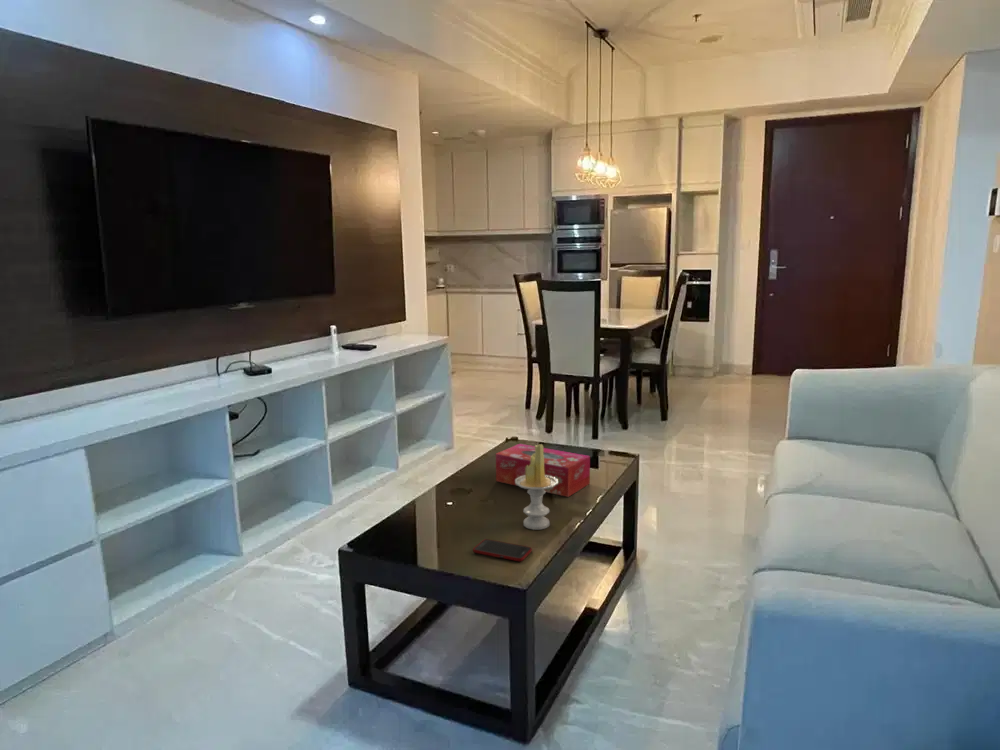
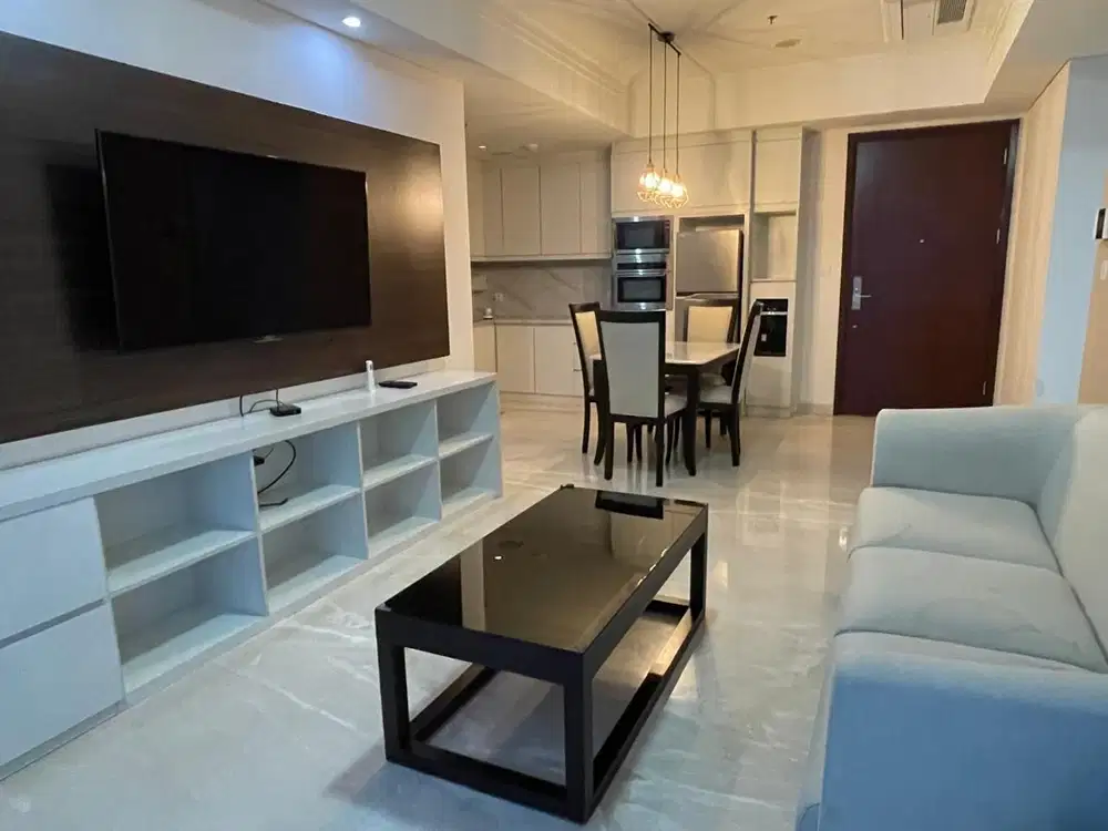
- candle (536, 484)
- tissue box (544, 468)
- cell phone (502, 550)
